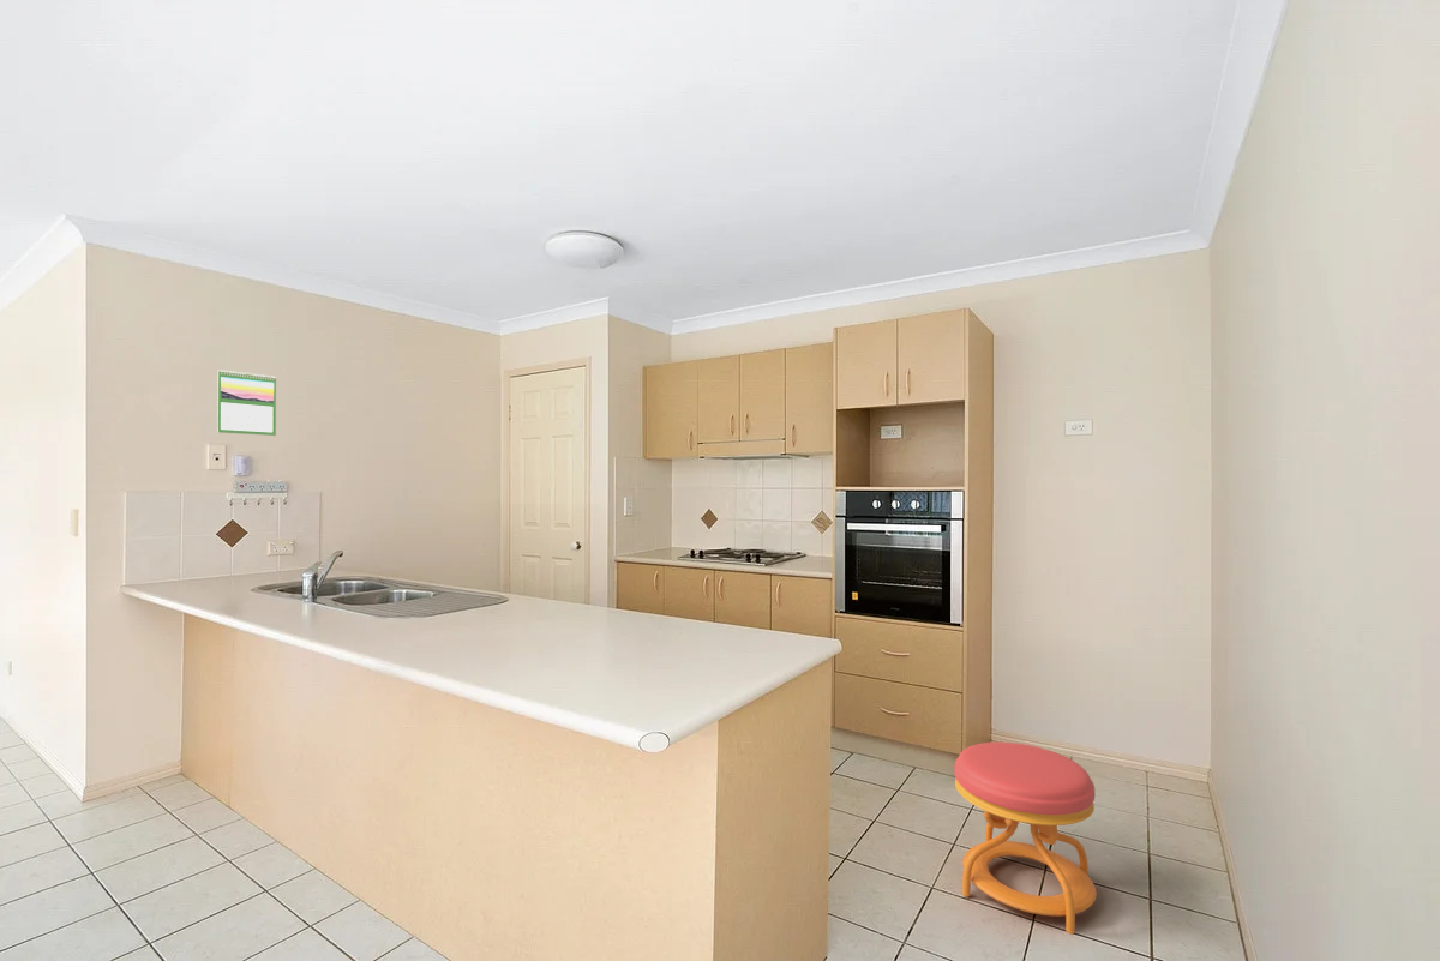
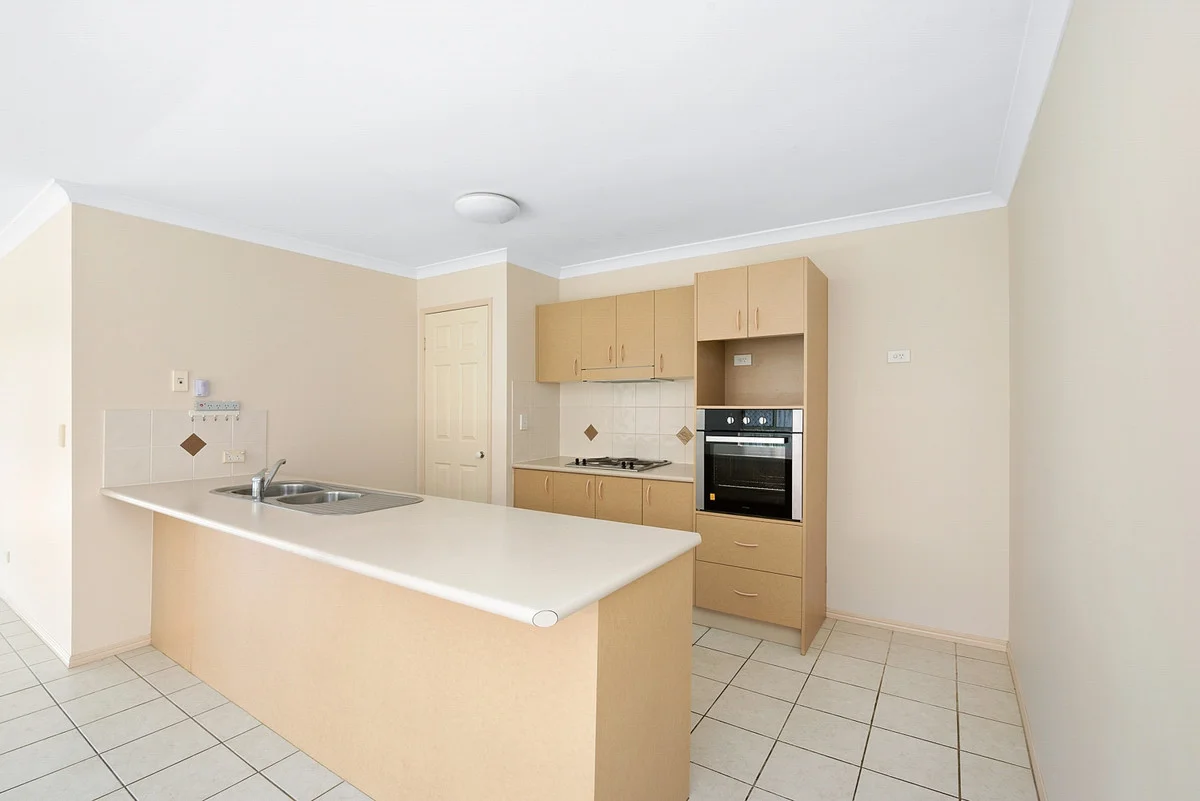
- stool (1026, 822)
- calendar (247, 402)
